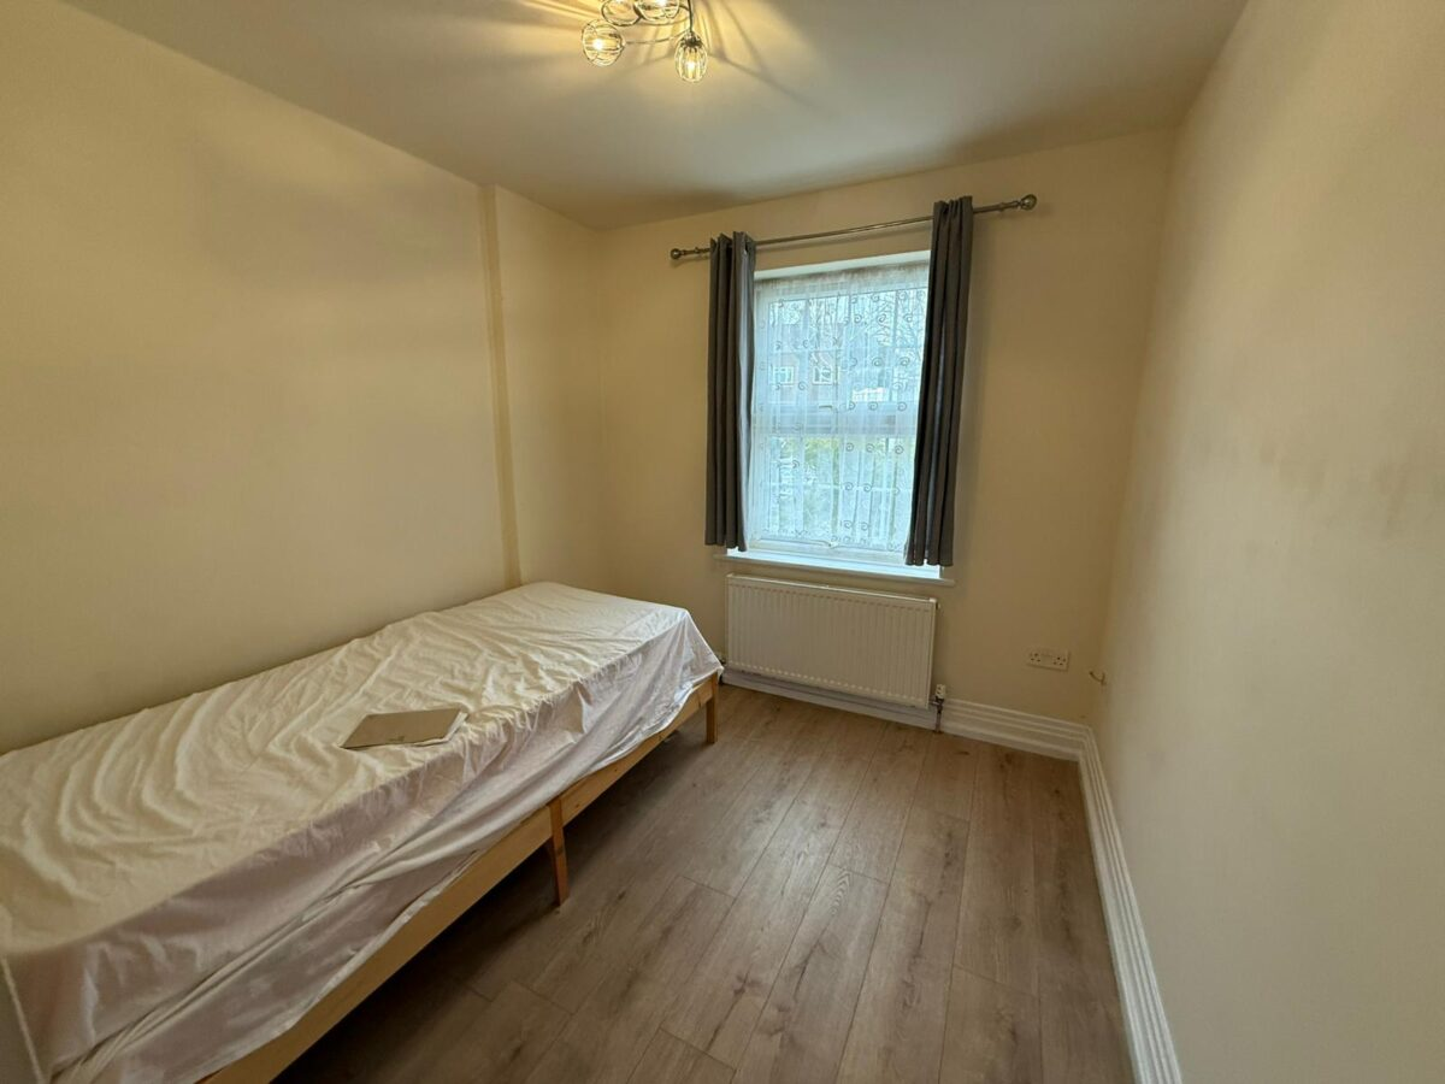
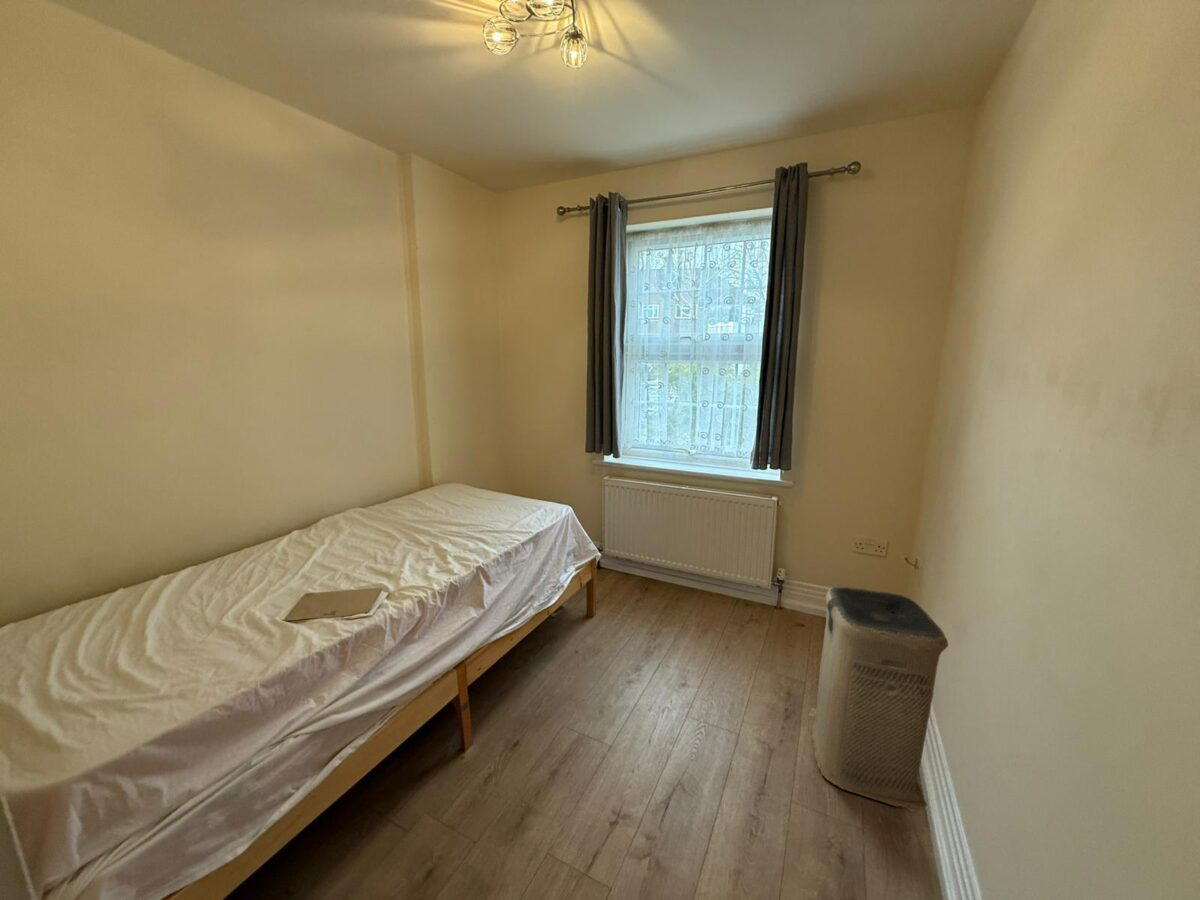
+ laundry basket (870, 684)
